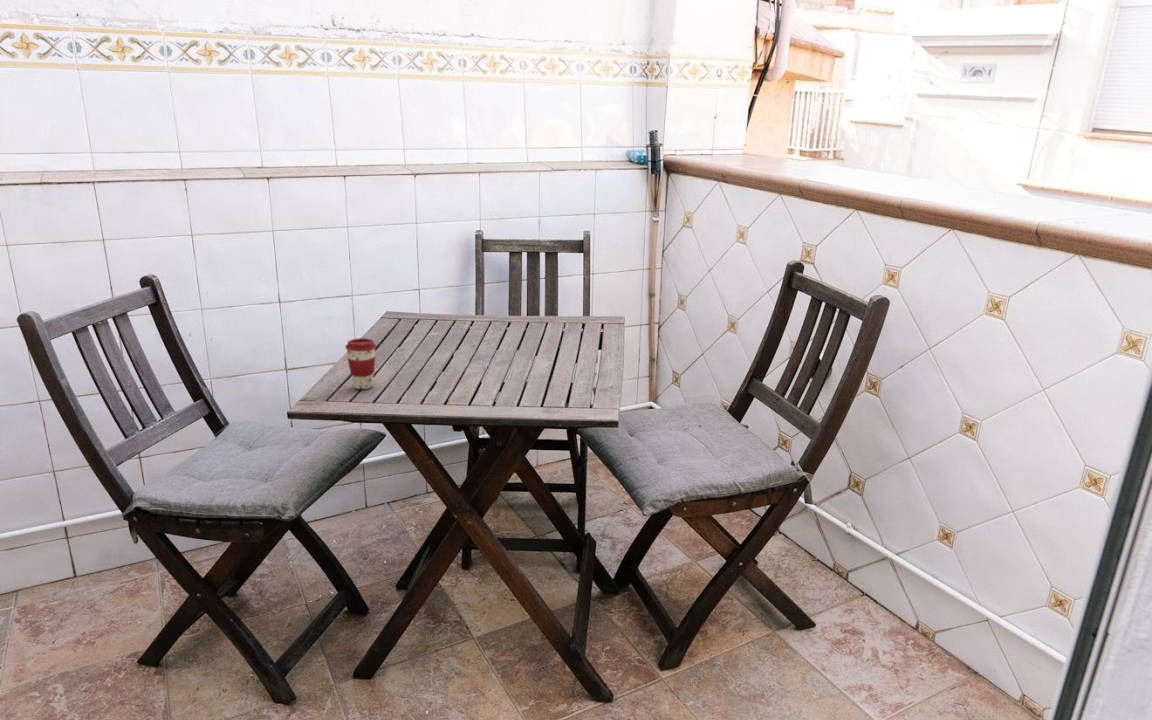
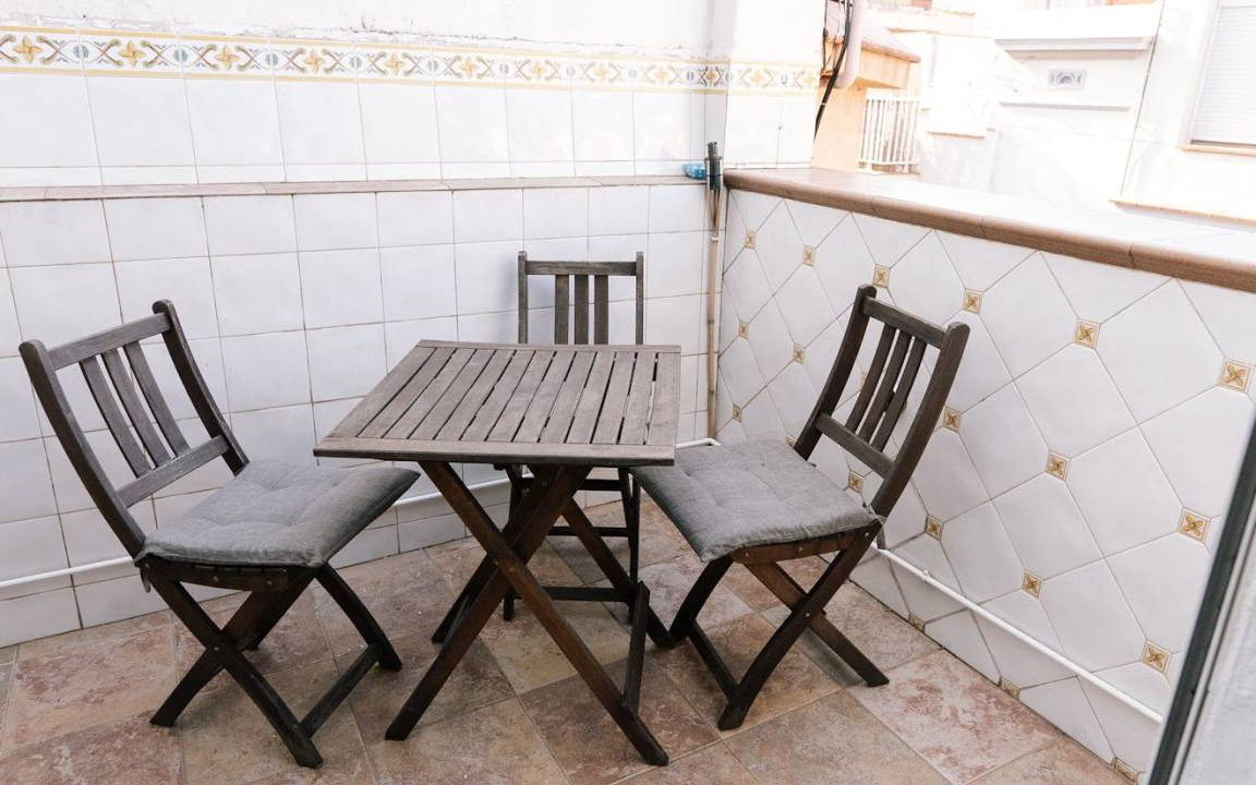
- coffee cup (362, 364)
